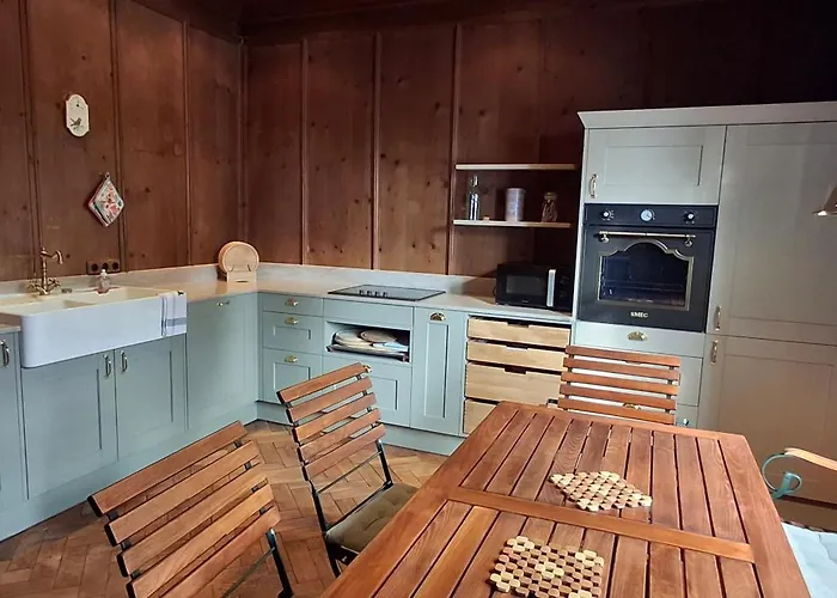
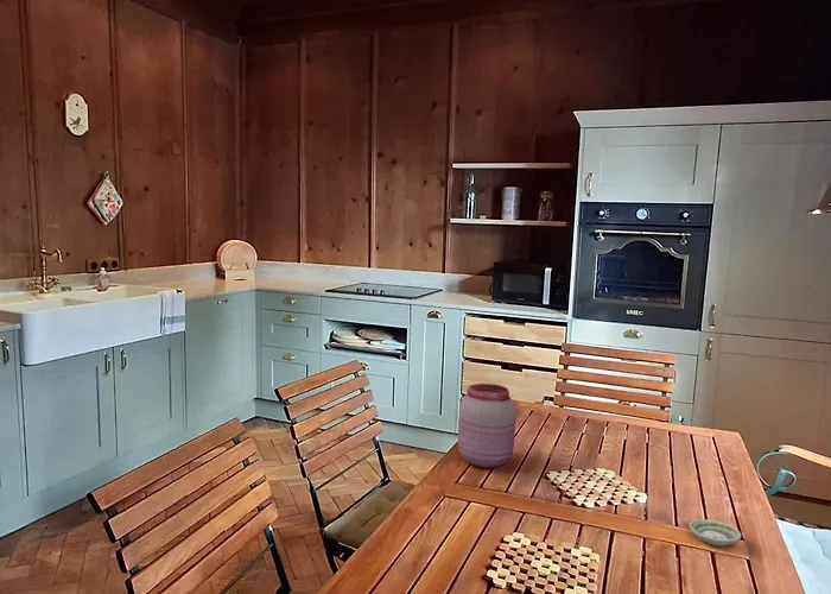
+ saucer (713, 535)
+ jar (486, 424)
